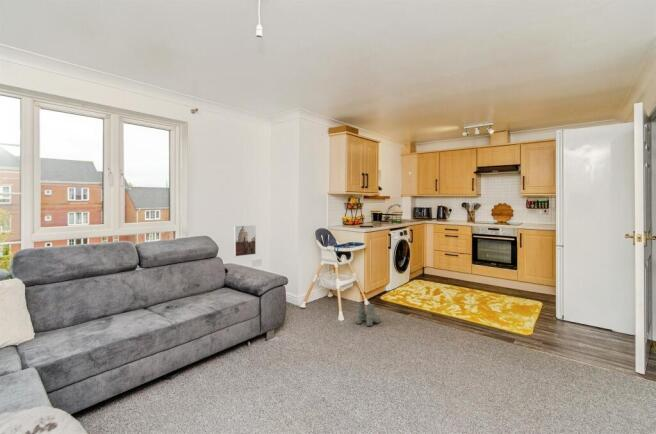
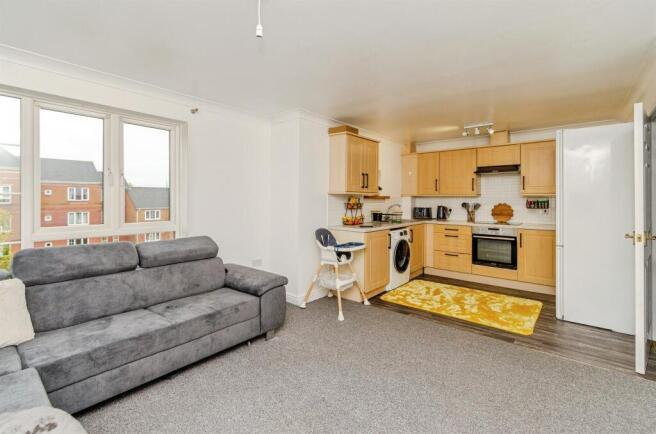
- boots (368, 312)
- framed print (245, 240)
